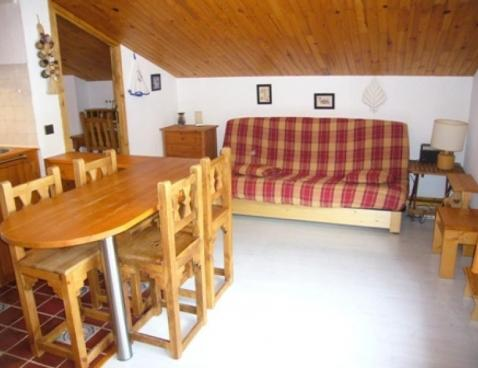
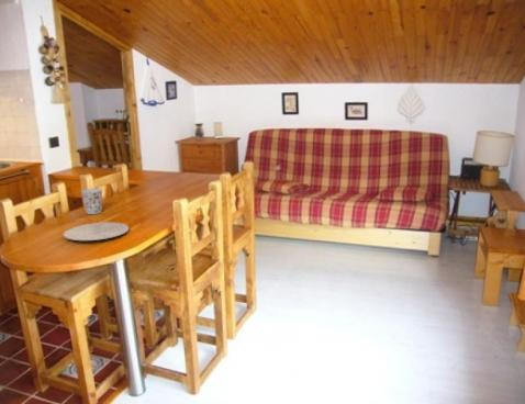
+ cup (92, 201)
+ plate (97, 232)
